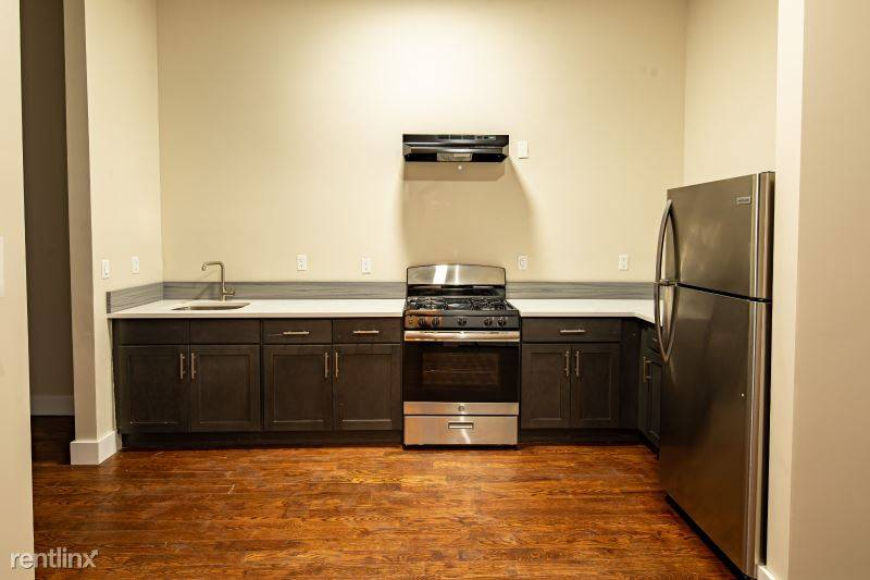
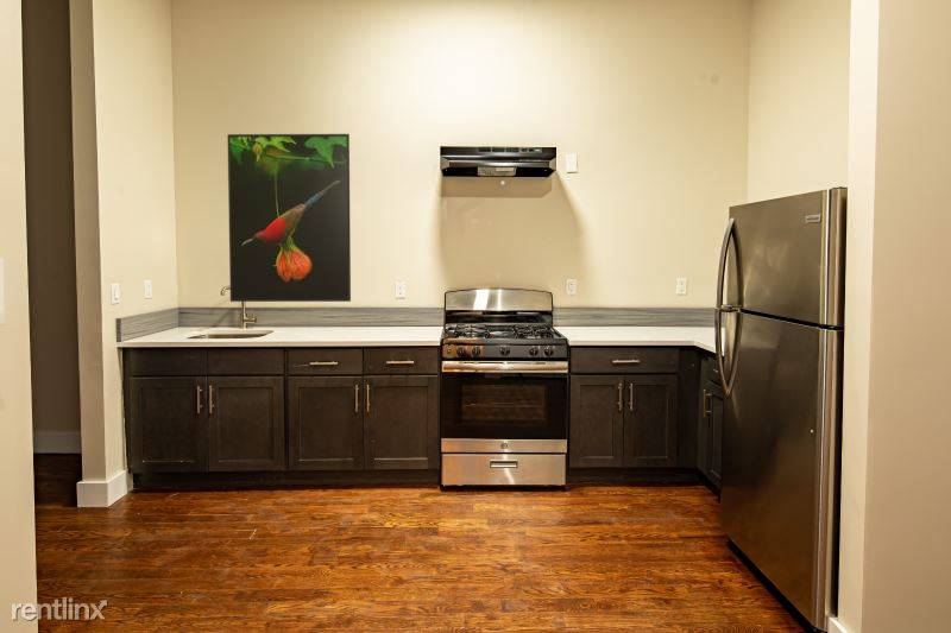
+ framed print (289, 217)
